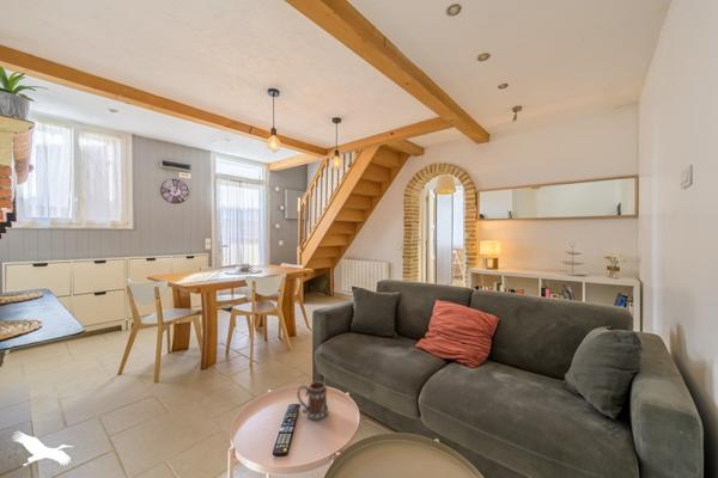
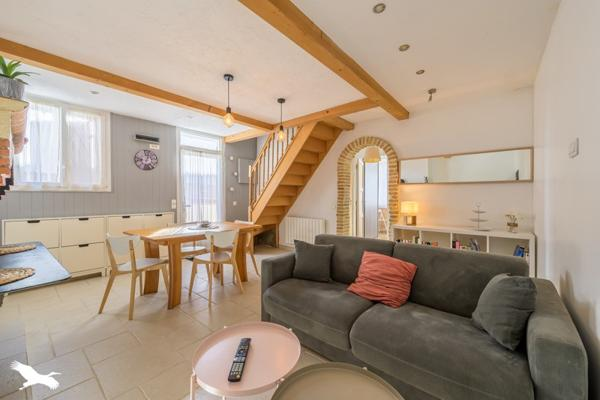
- mug (312, 399)
